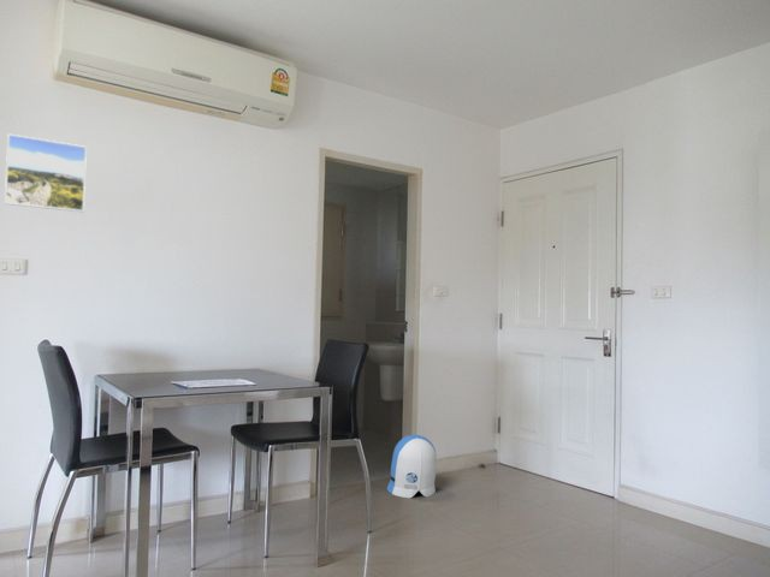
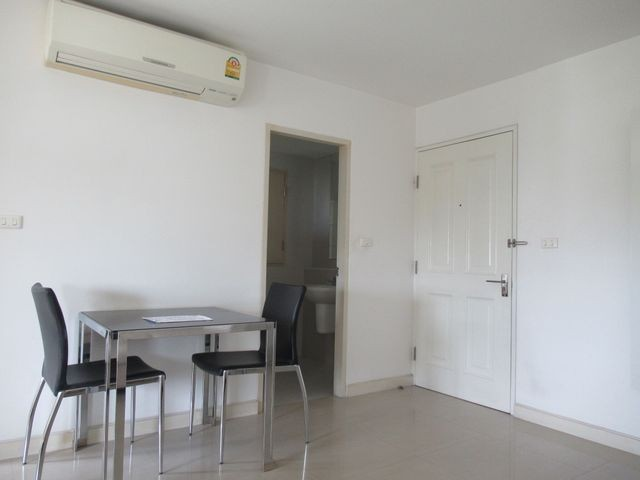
- sun visor (411, 462)
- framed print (46, 174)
